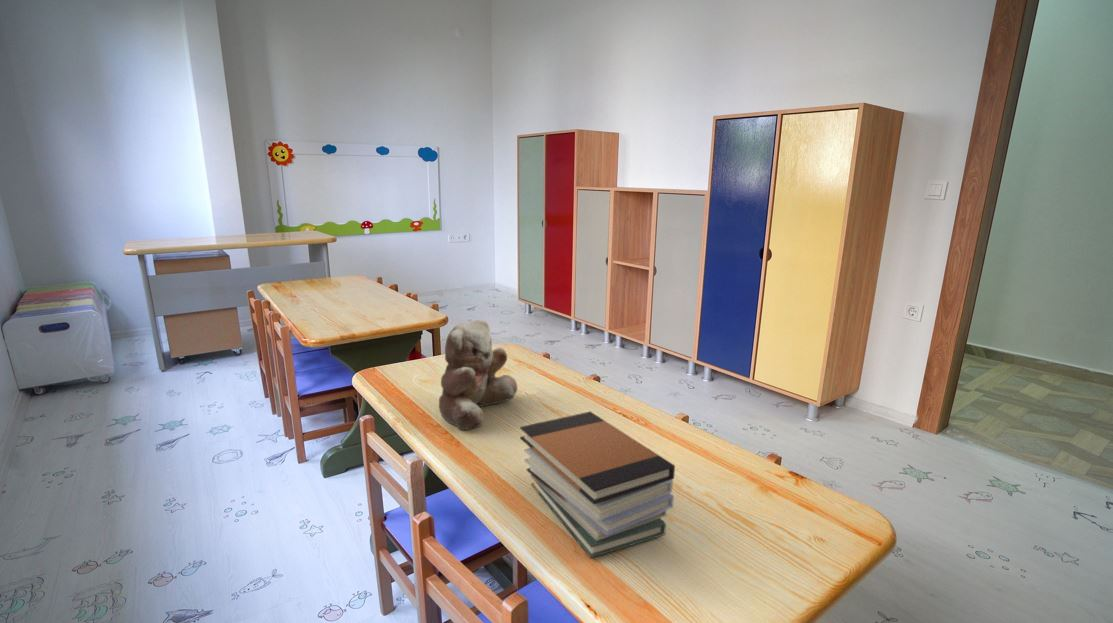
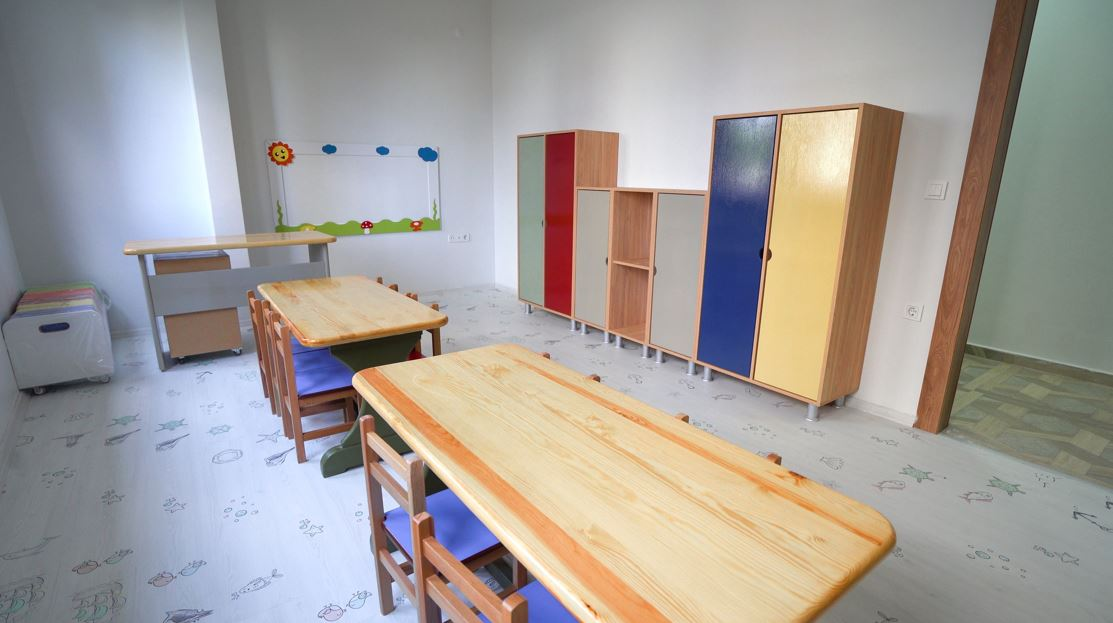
- book stack (593, 477)
- teddy bear (481, 369)
